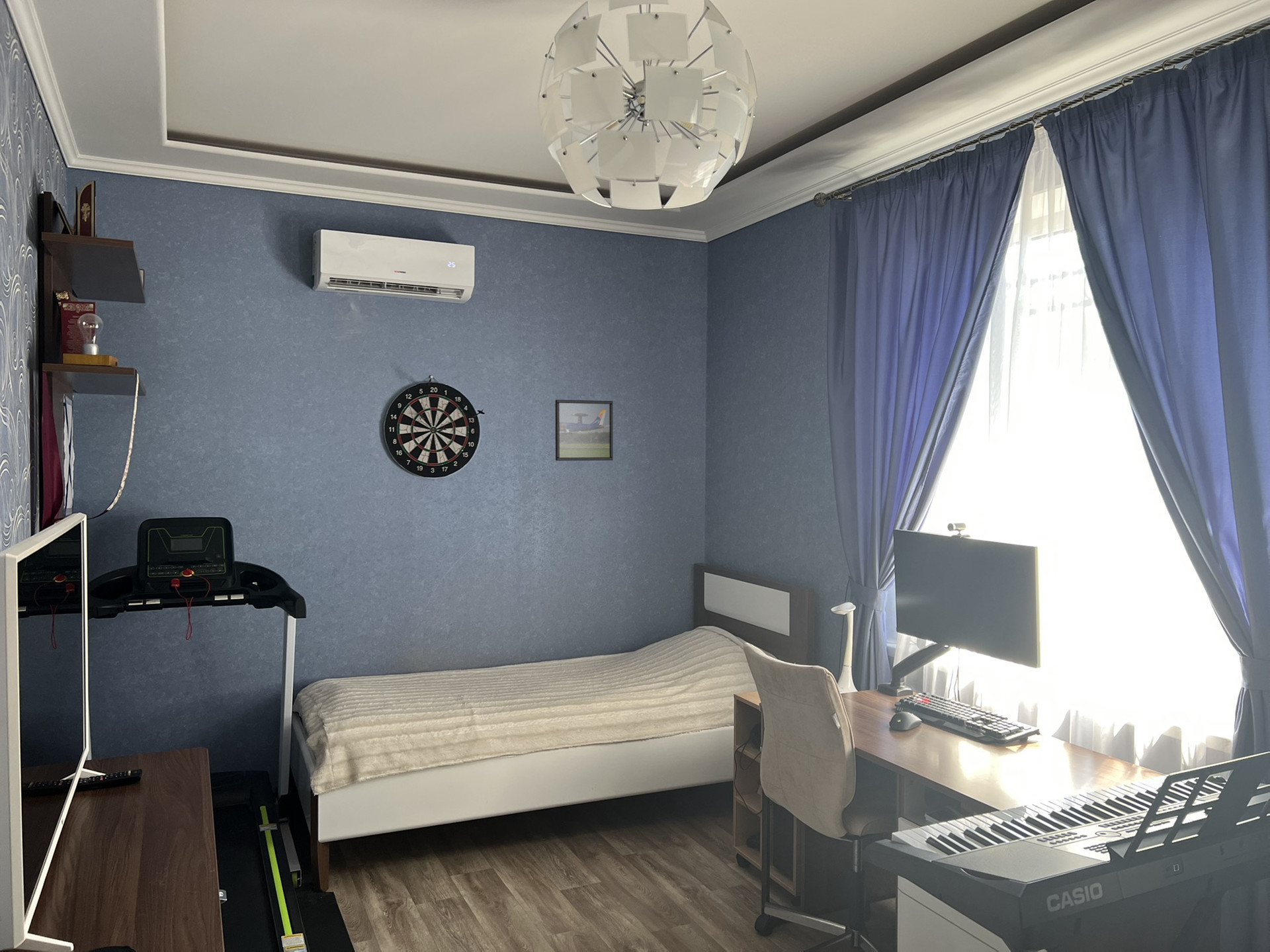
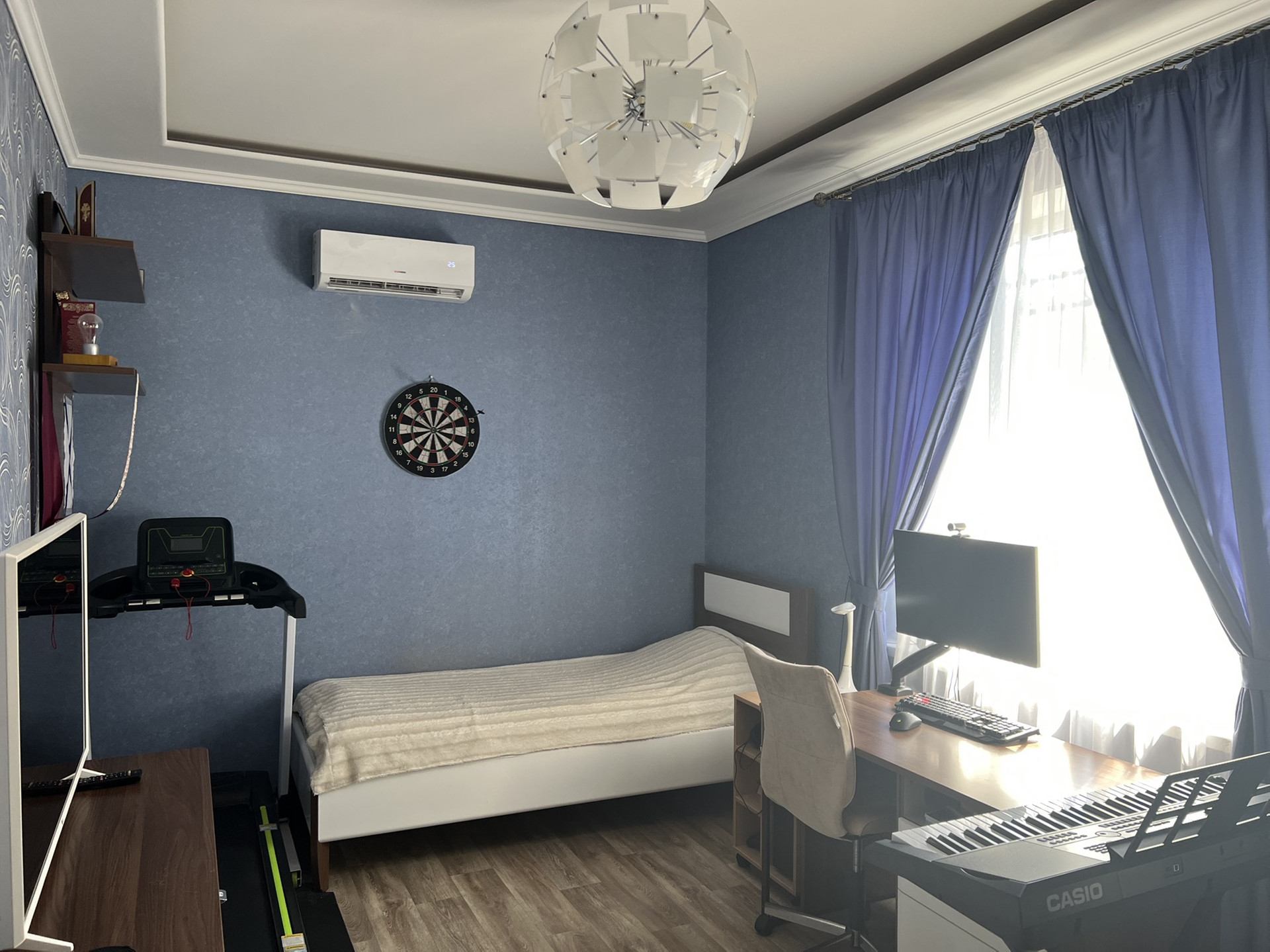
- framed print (584, 430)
